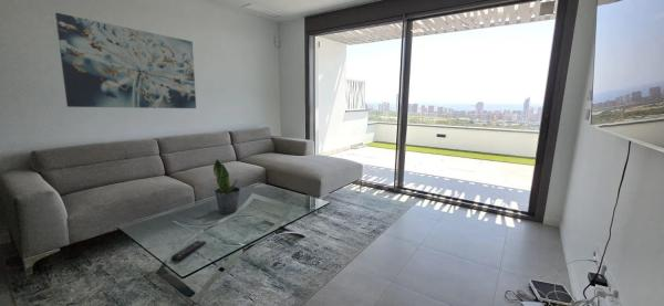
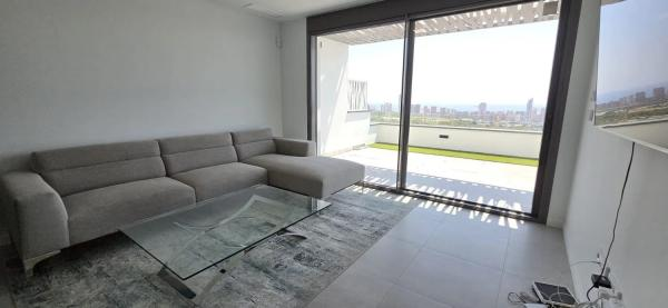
- potted plant (227, 184)
- wall art (138, 70)
- remote control (189, 250)
